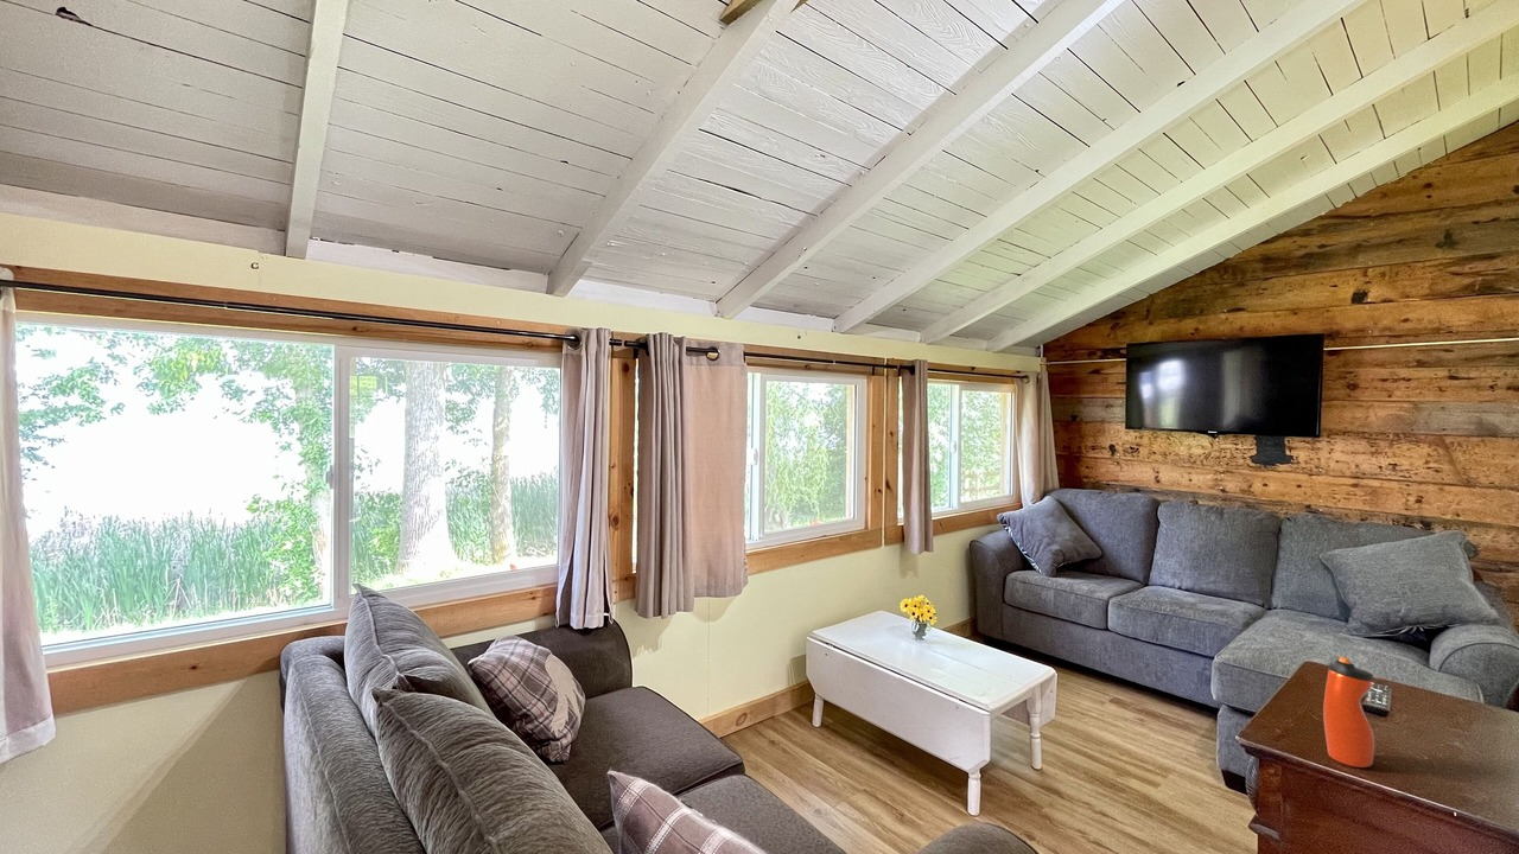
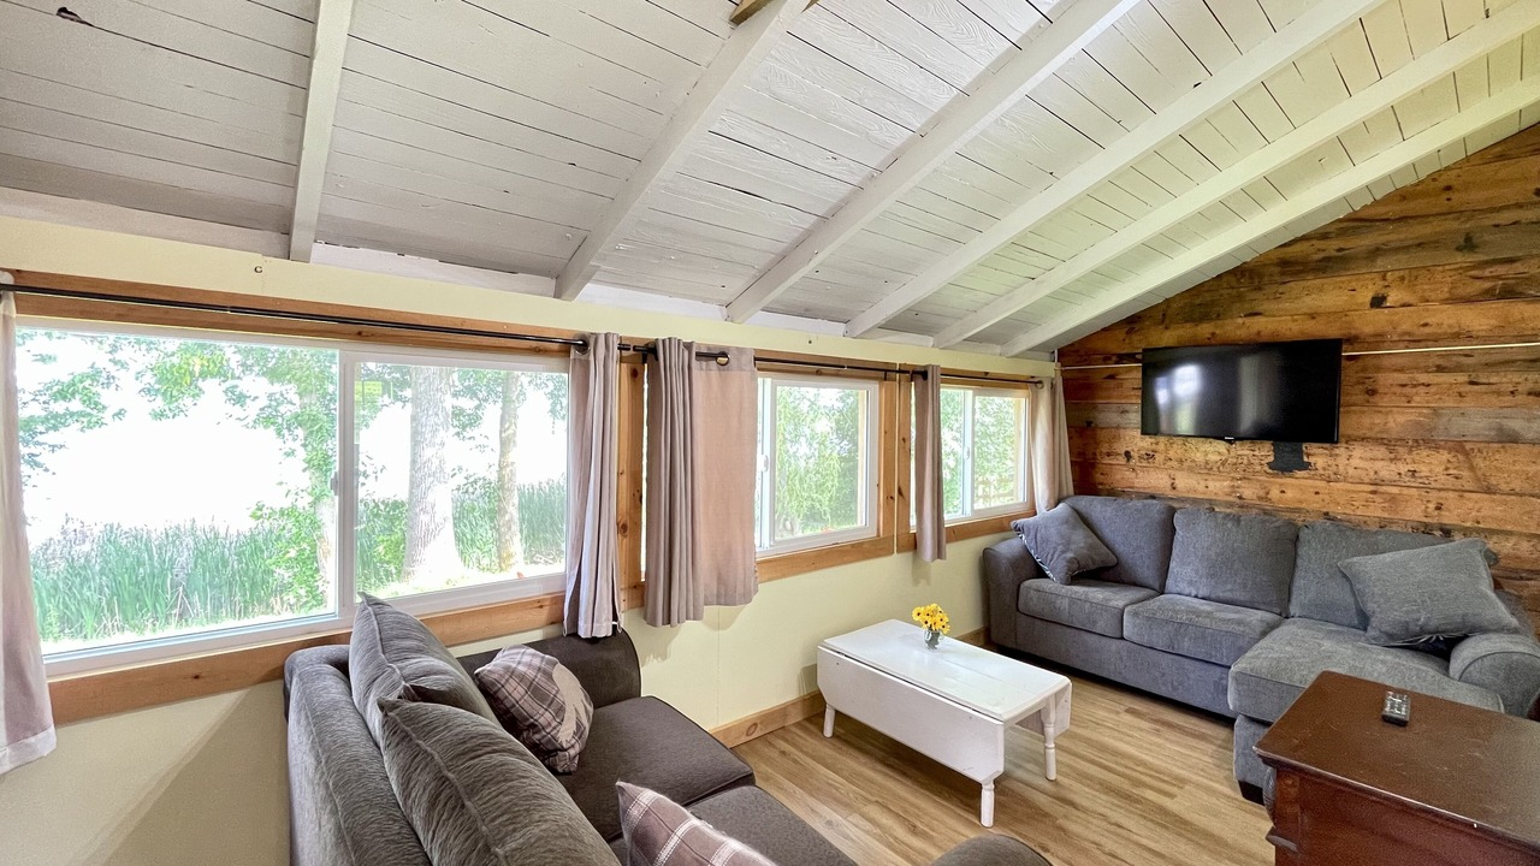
- water bottle (1348, 708)
